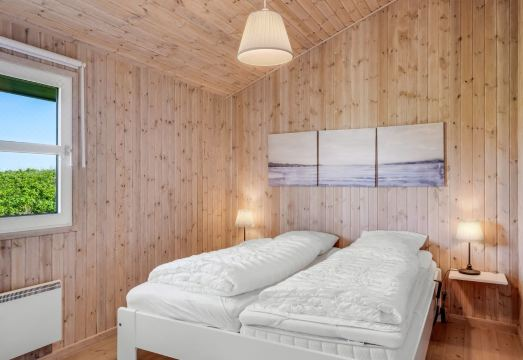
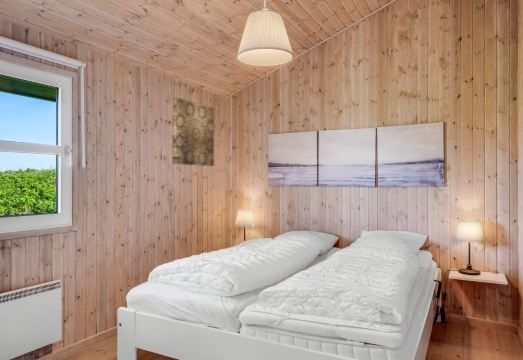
+ wall art (194, 134)
